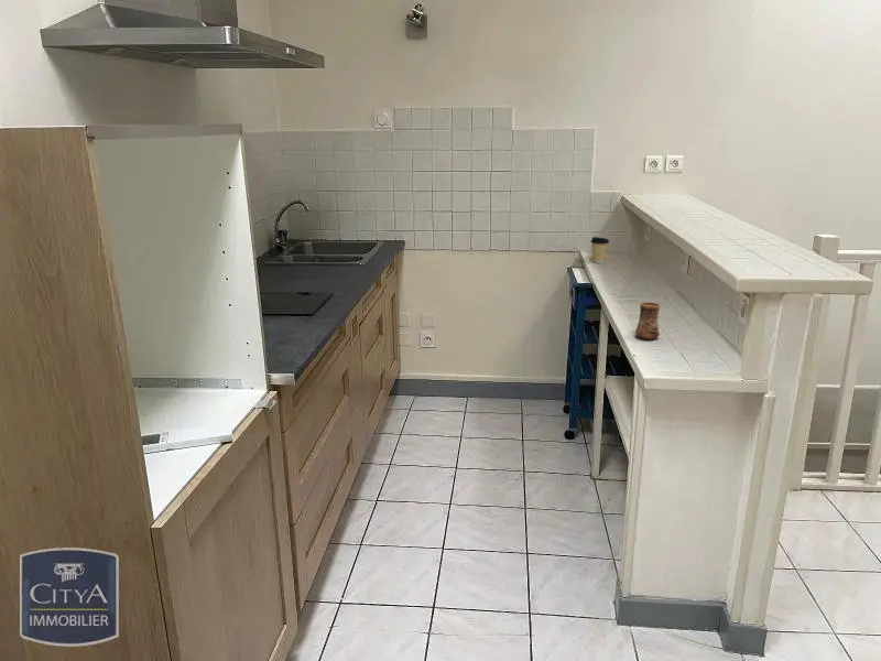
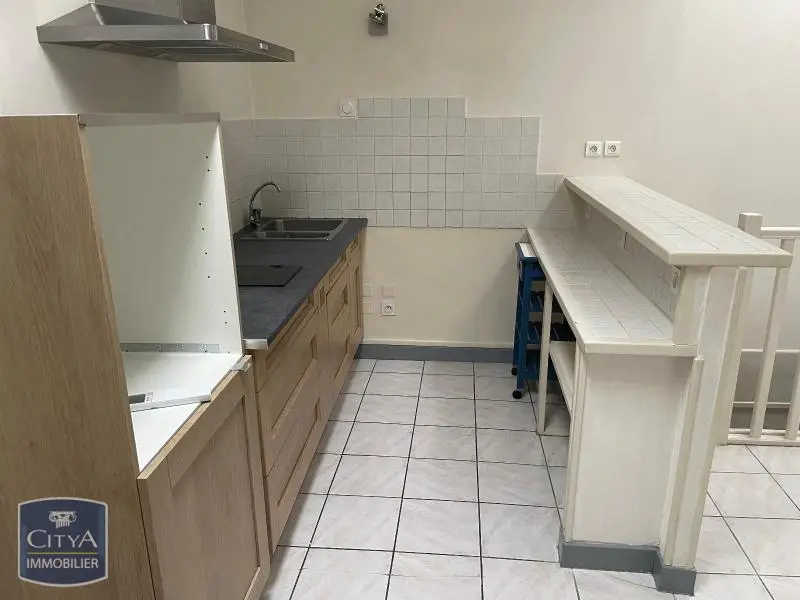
- coffee cup (599, 249)
- cup (648, 321)
